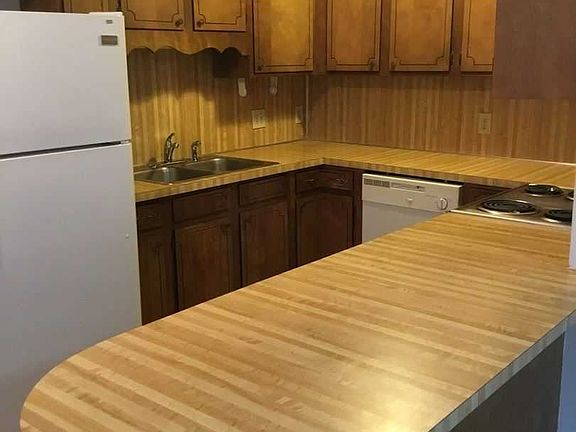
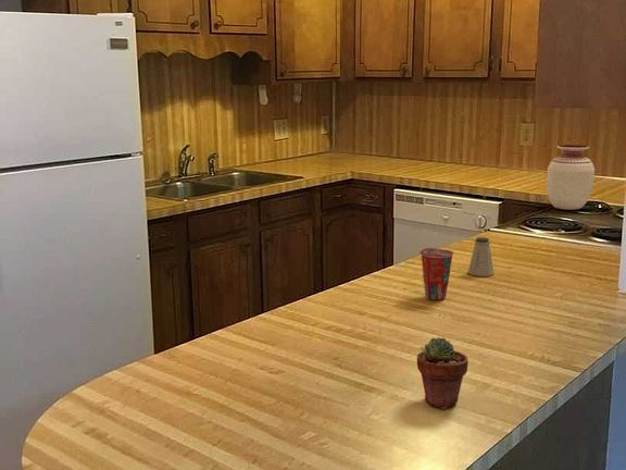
+ vase (569, 177)
+ potted succulent (441, 369)
+ cup (435, 274)
+ saltshaker (481, 256)
